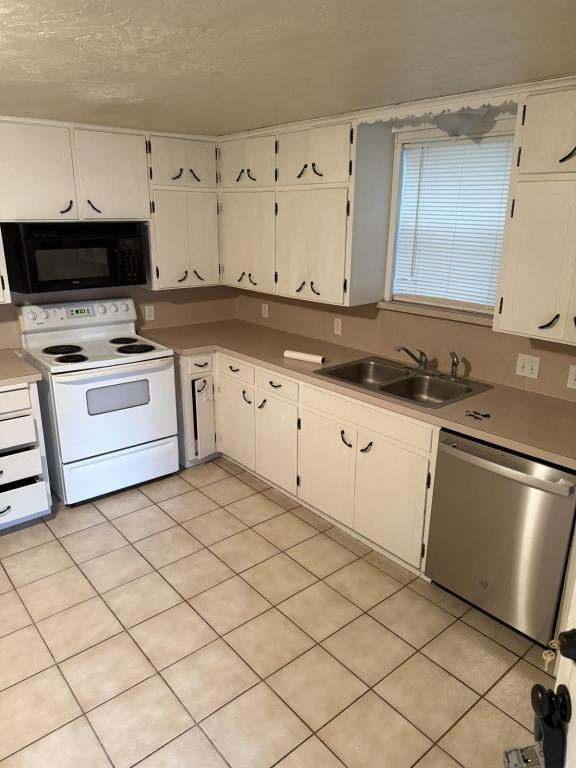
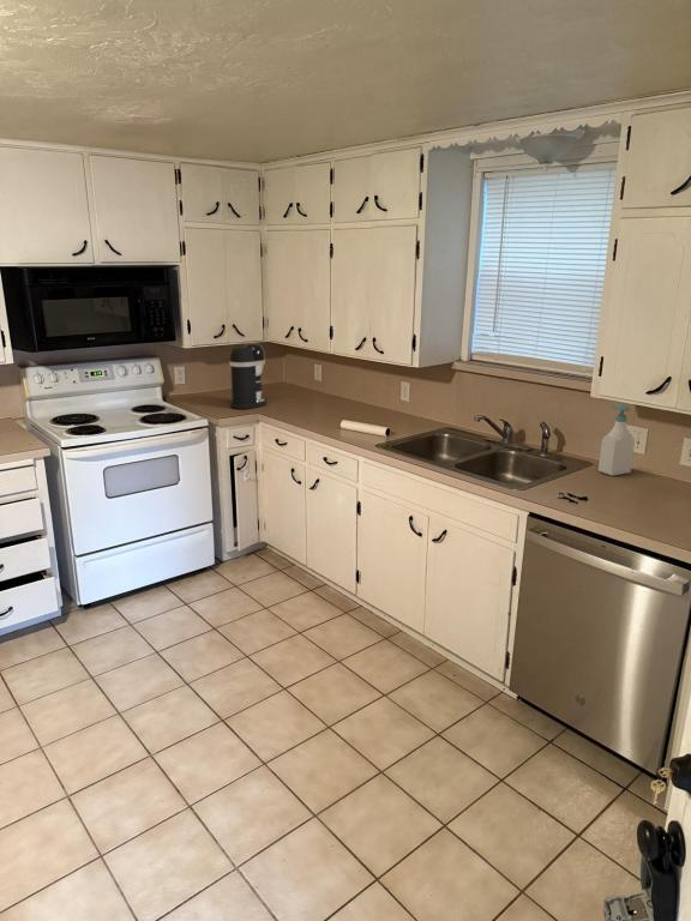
+ coffee maker (247, 374)
+ soap bottle (617, 438)
